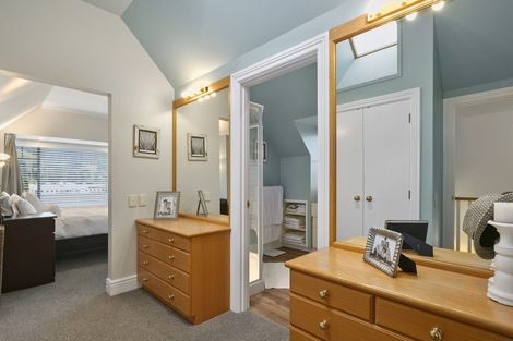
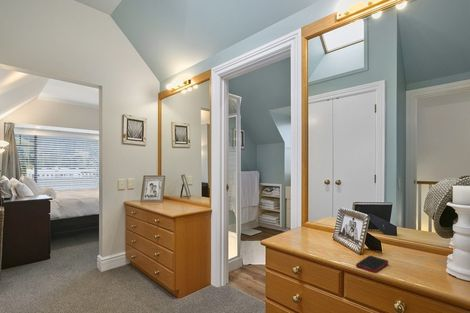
+ cell phone (372, 263)
